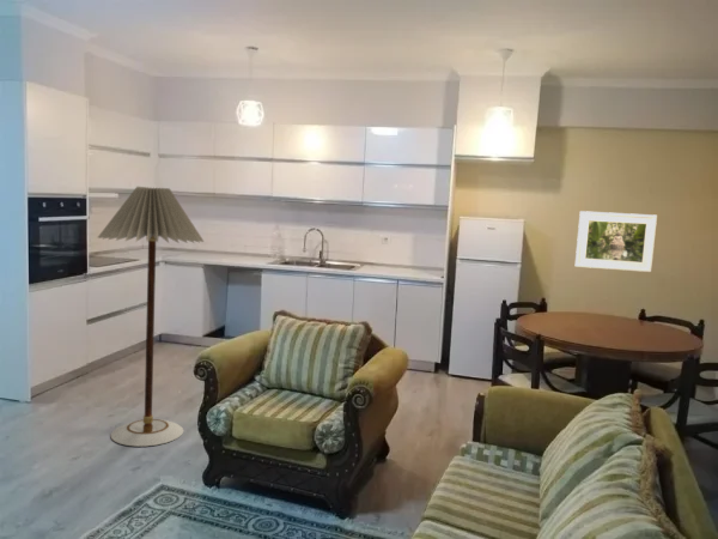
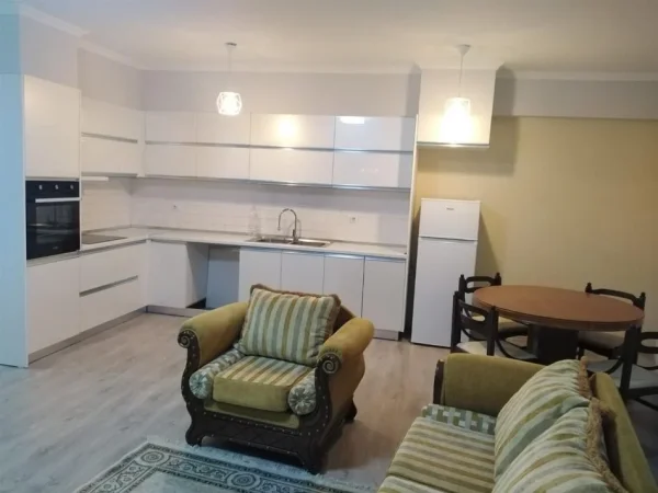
- floor lamp (150, 311)
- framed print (615, 241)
